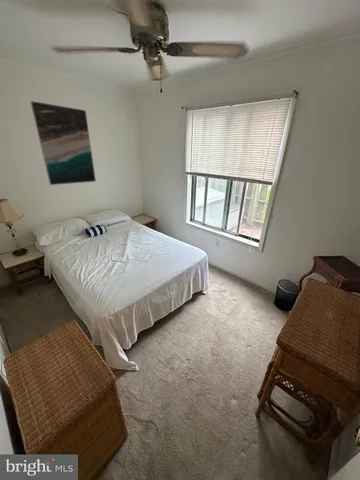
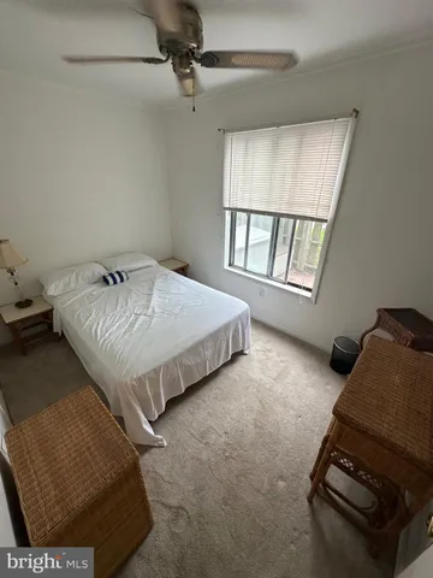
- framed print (67, 147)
